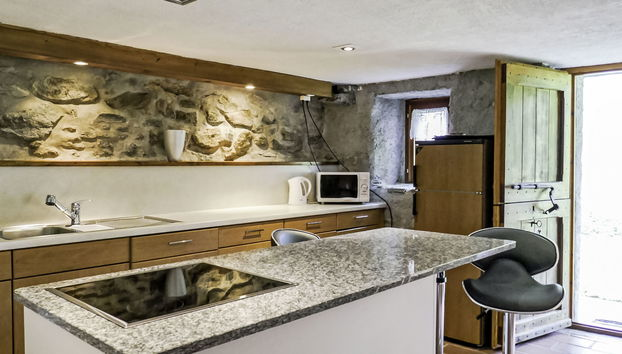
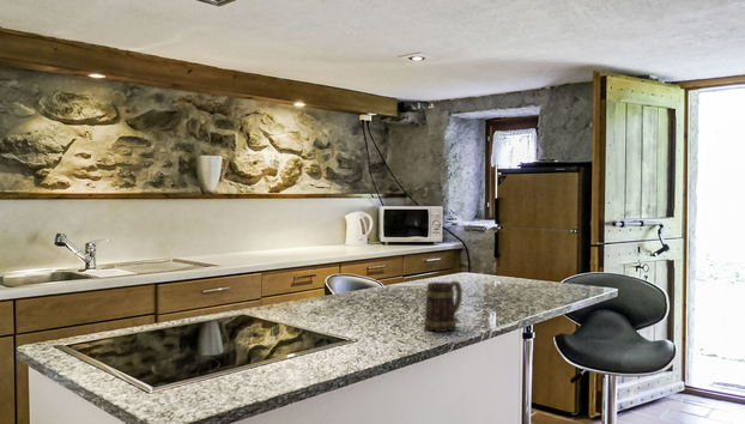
+ mug (444, 304)
